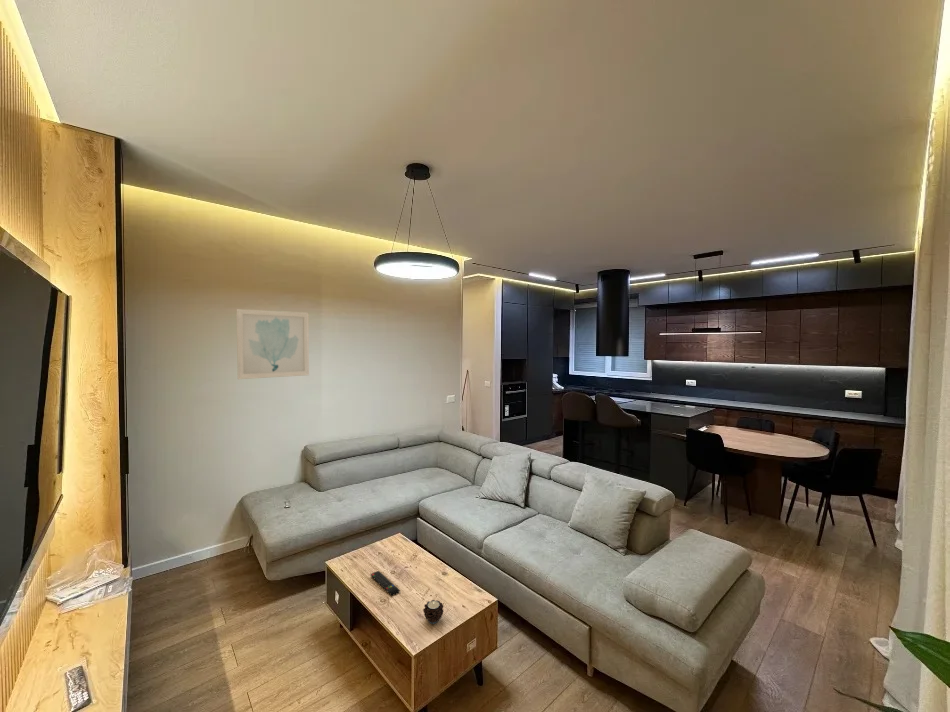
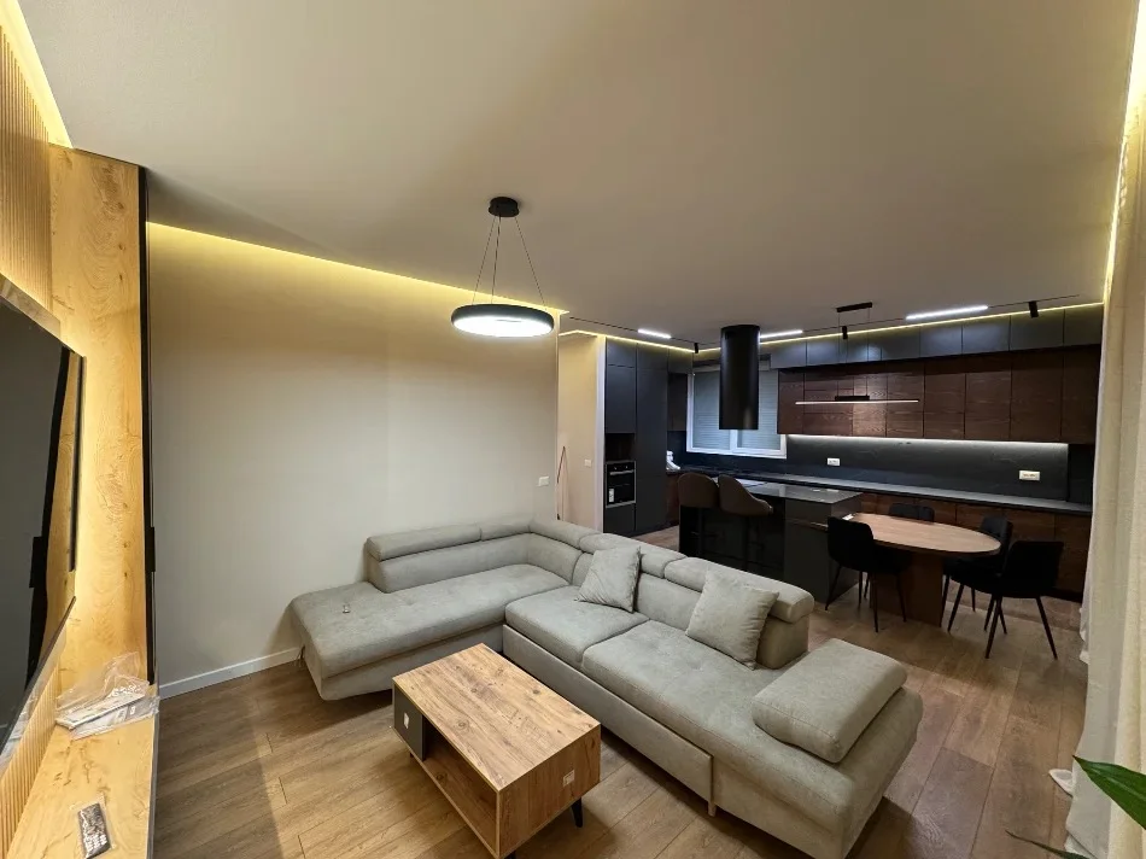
- remote control (384, 582)
- wall art (274, 344)
- candle (433, 610)
